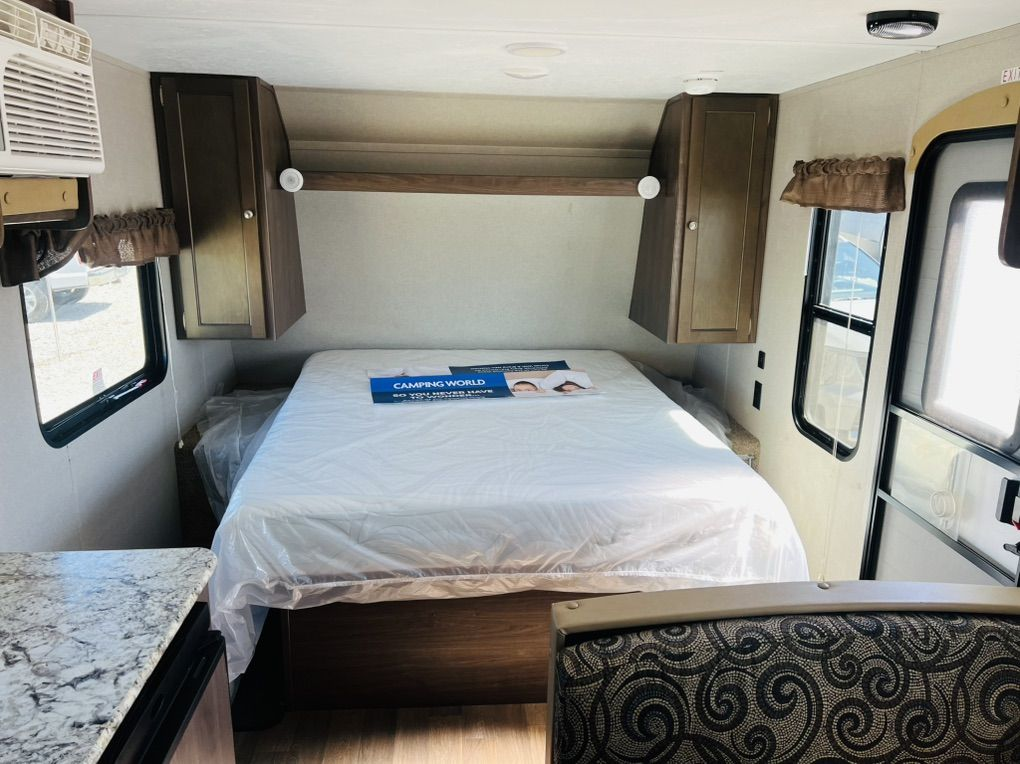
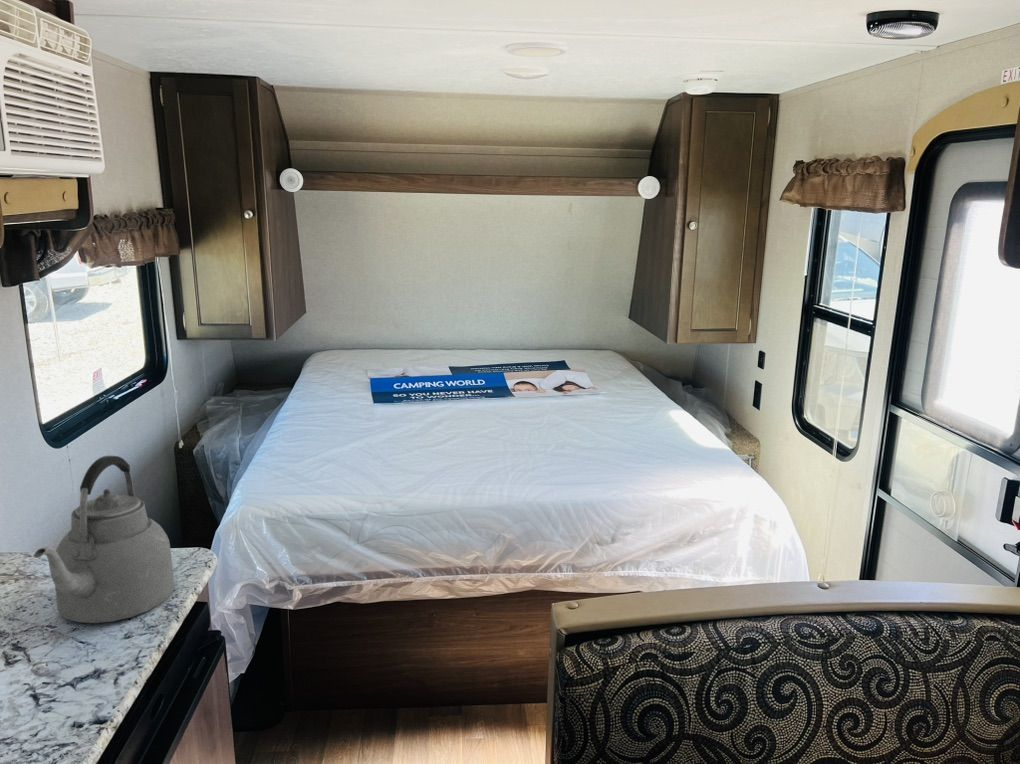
+ kettle (95, 540)
